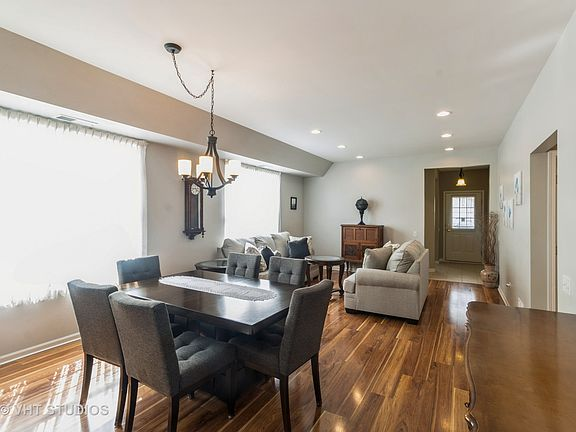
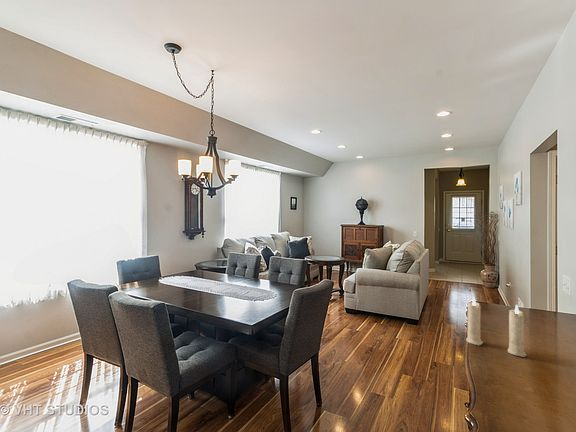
+ candle (509, 323)
